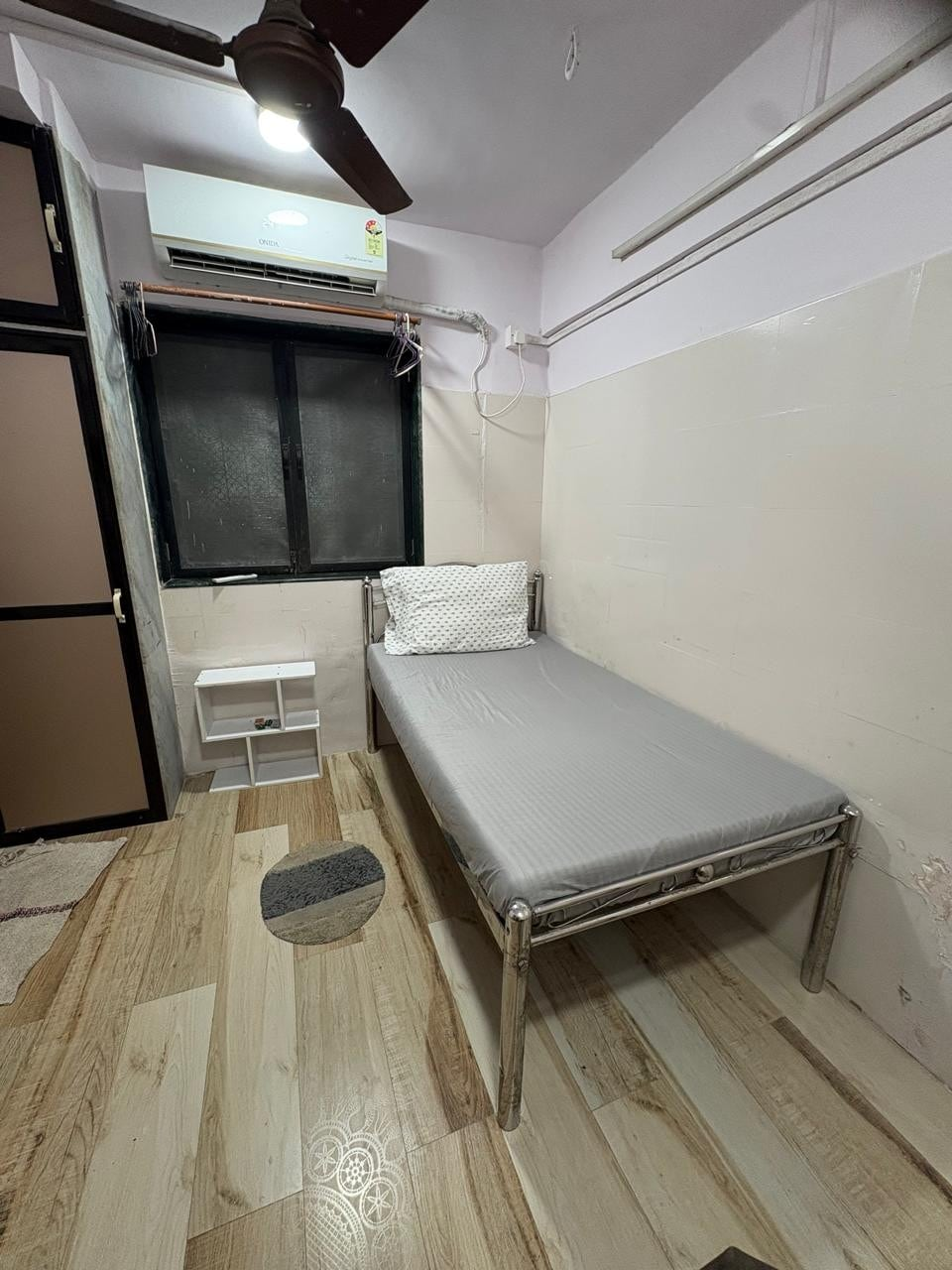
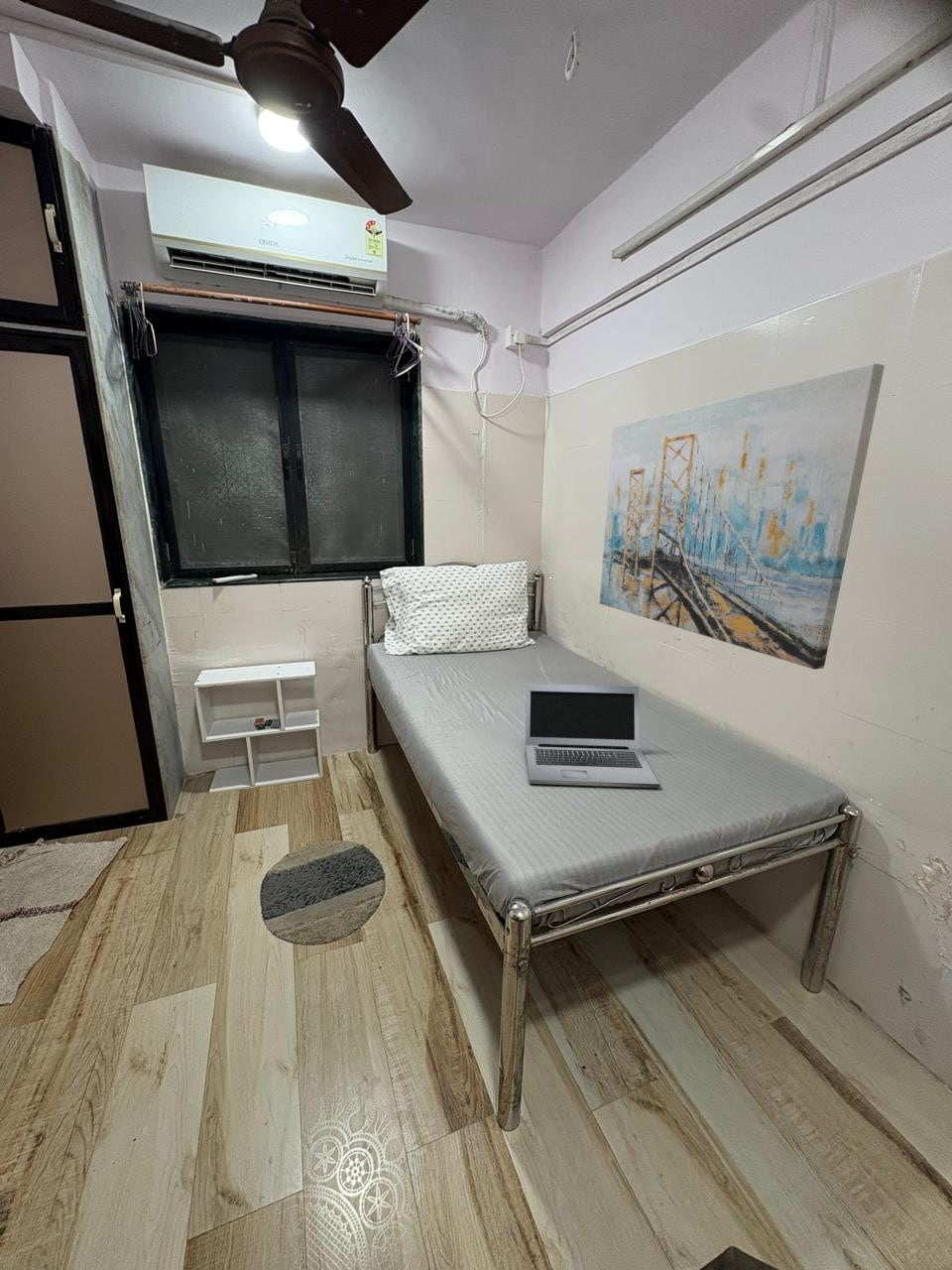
+ laptop (587, 731)
+ wall art (696, 522)
